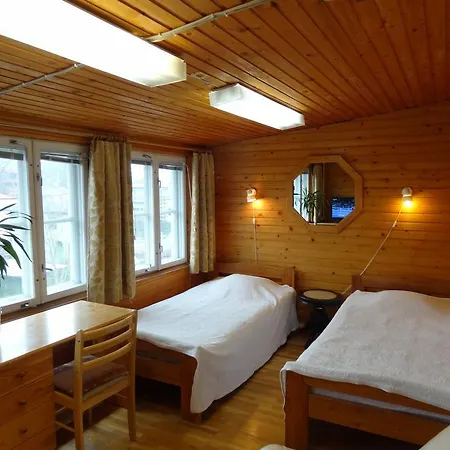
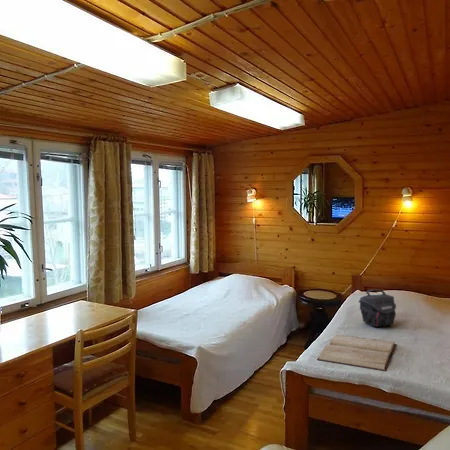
+ shoulder bag (377, 306)
+ book (358, 348)
